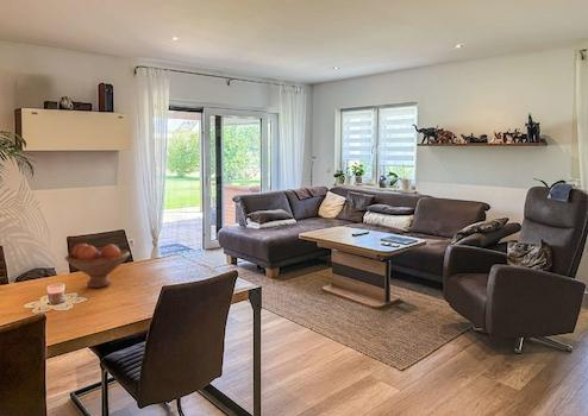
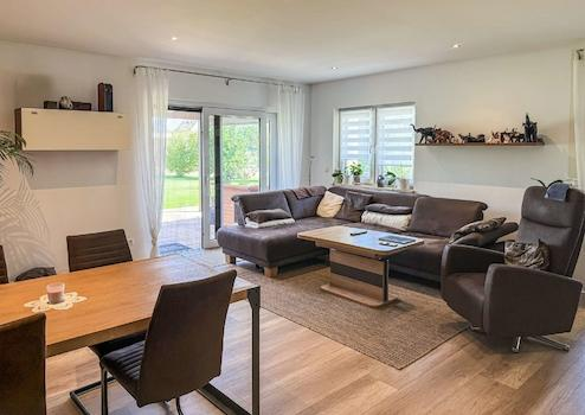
- fruit bowl (98, 264)
